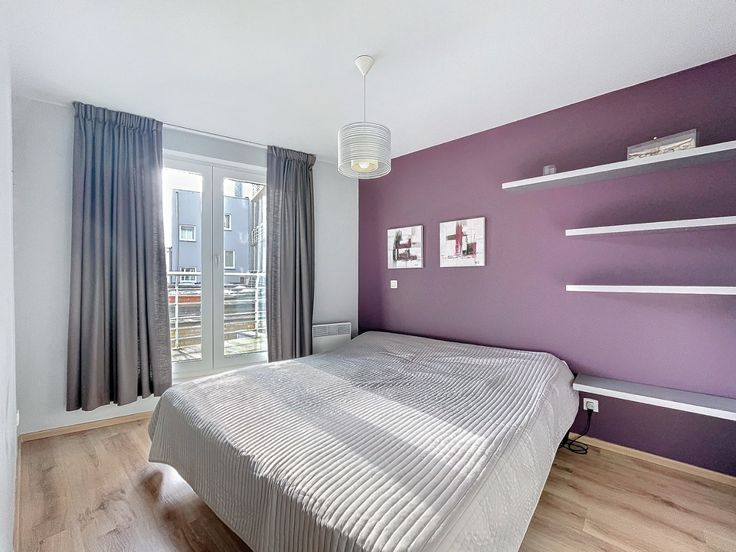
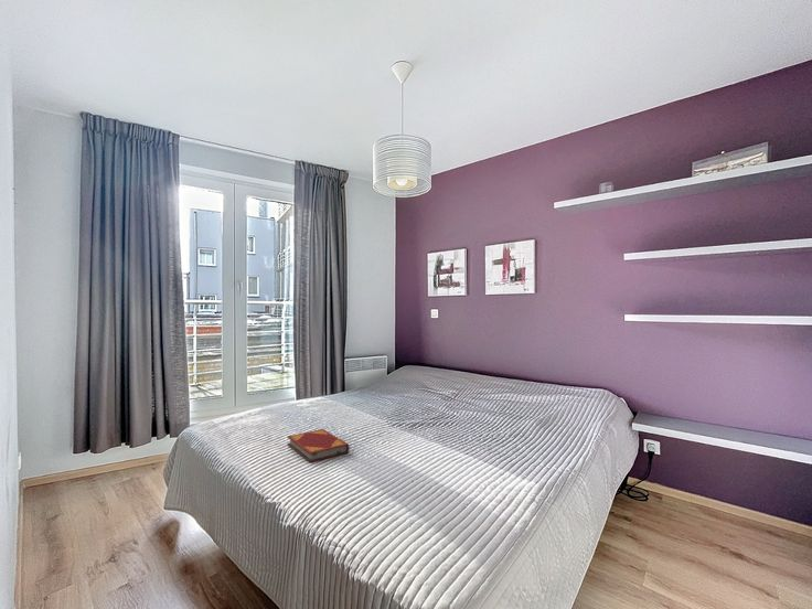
+ hardback book (317, 444)
